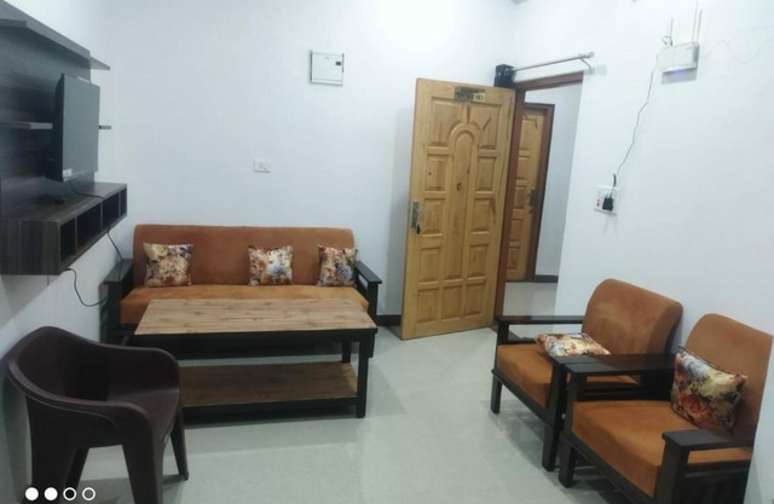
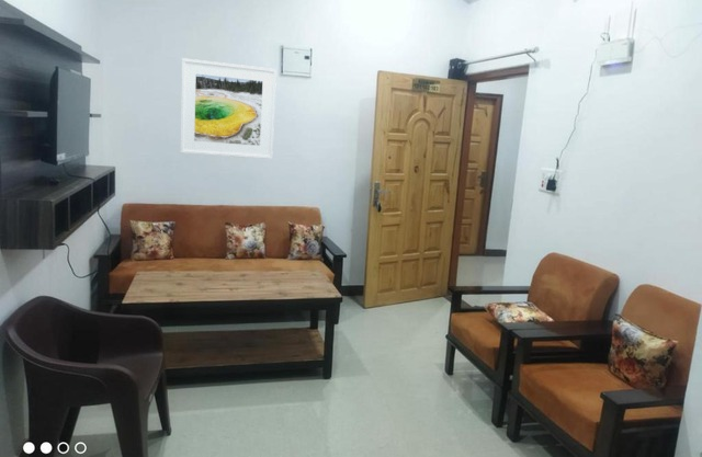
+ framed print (228, 111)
